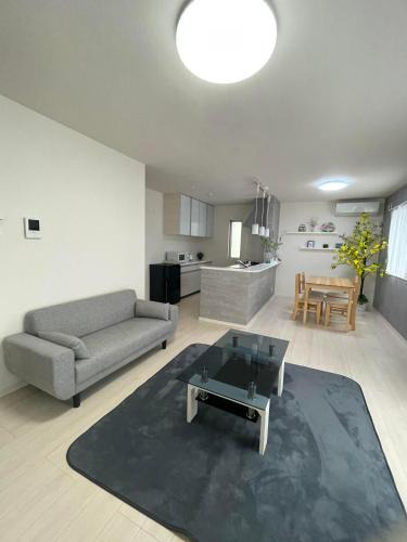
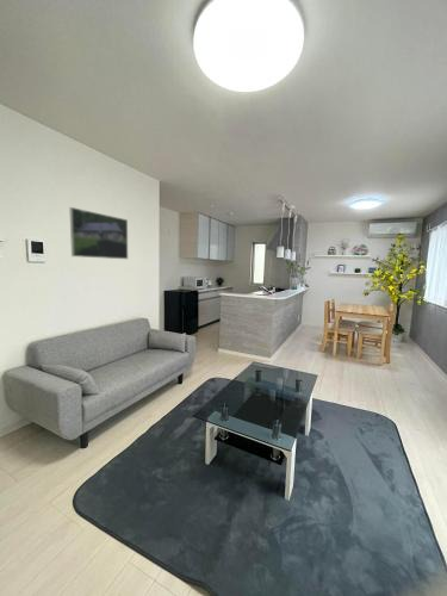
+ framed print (101, 236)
